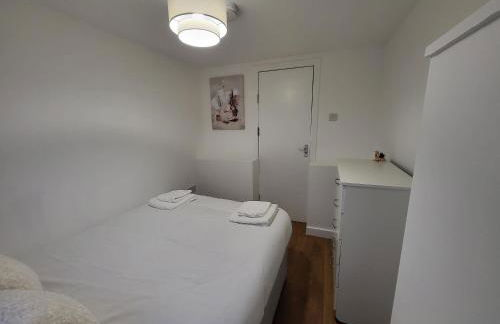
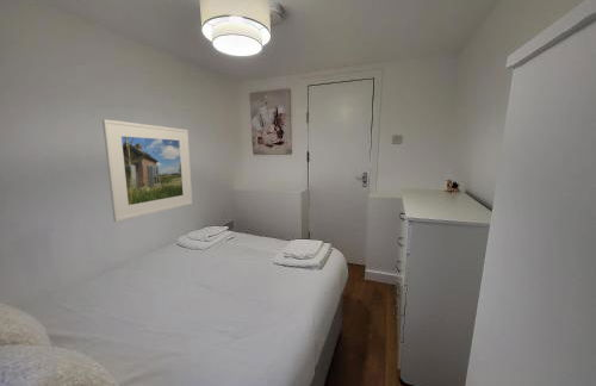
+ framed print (155, 169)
